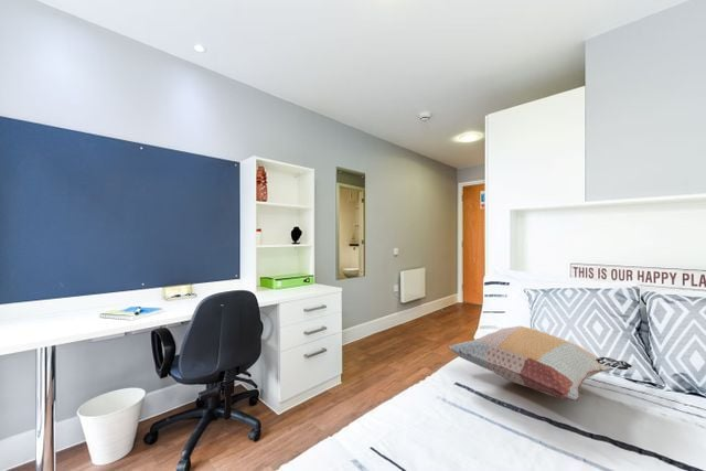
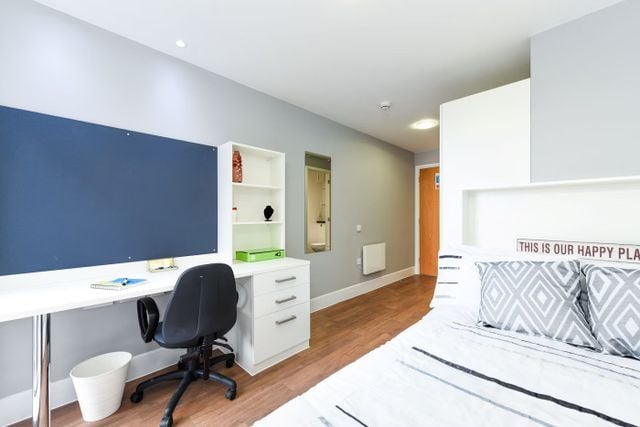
- decorative pillow (533, 355)
